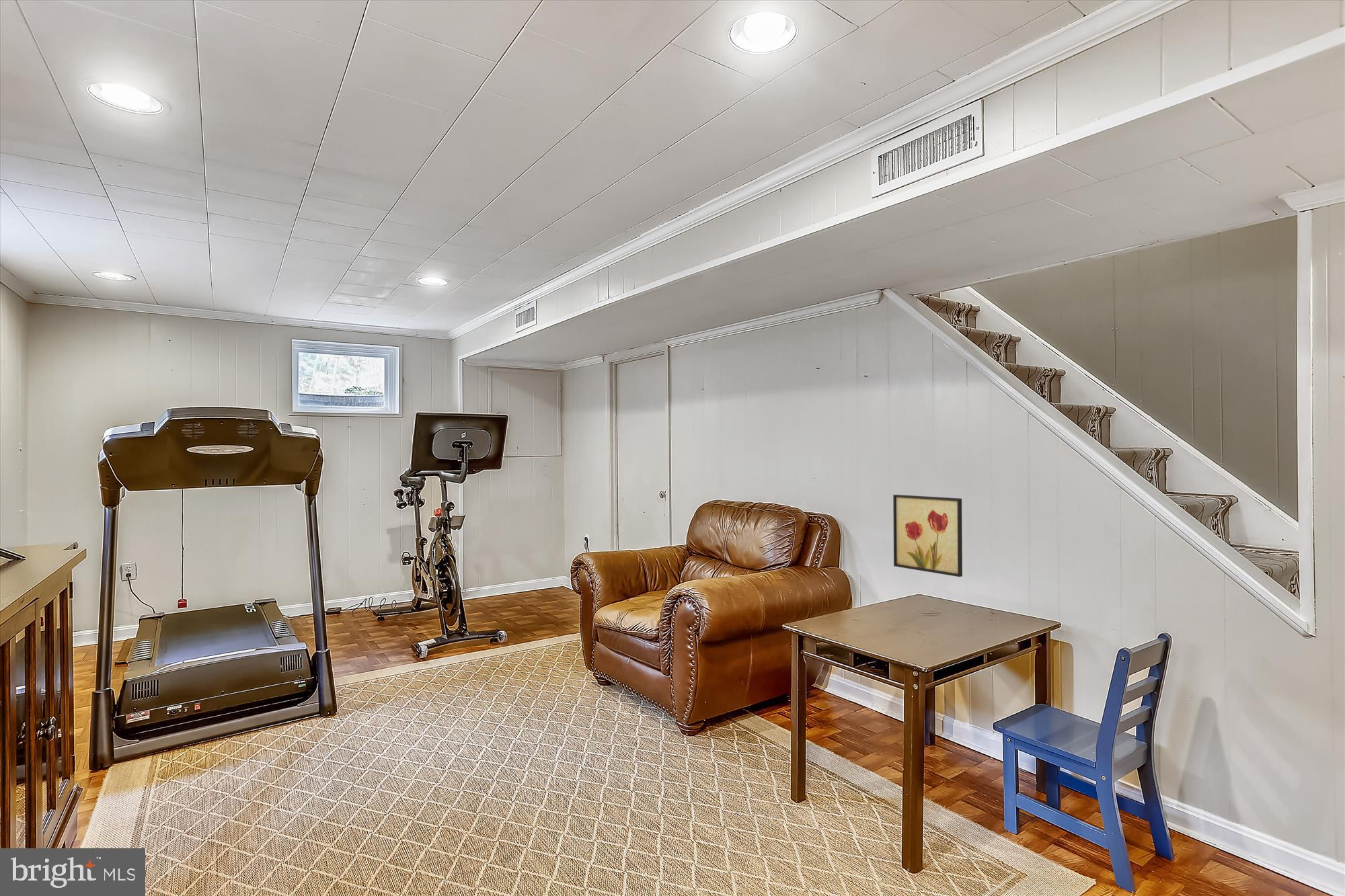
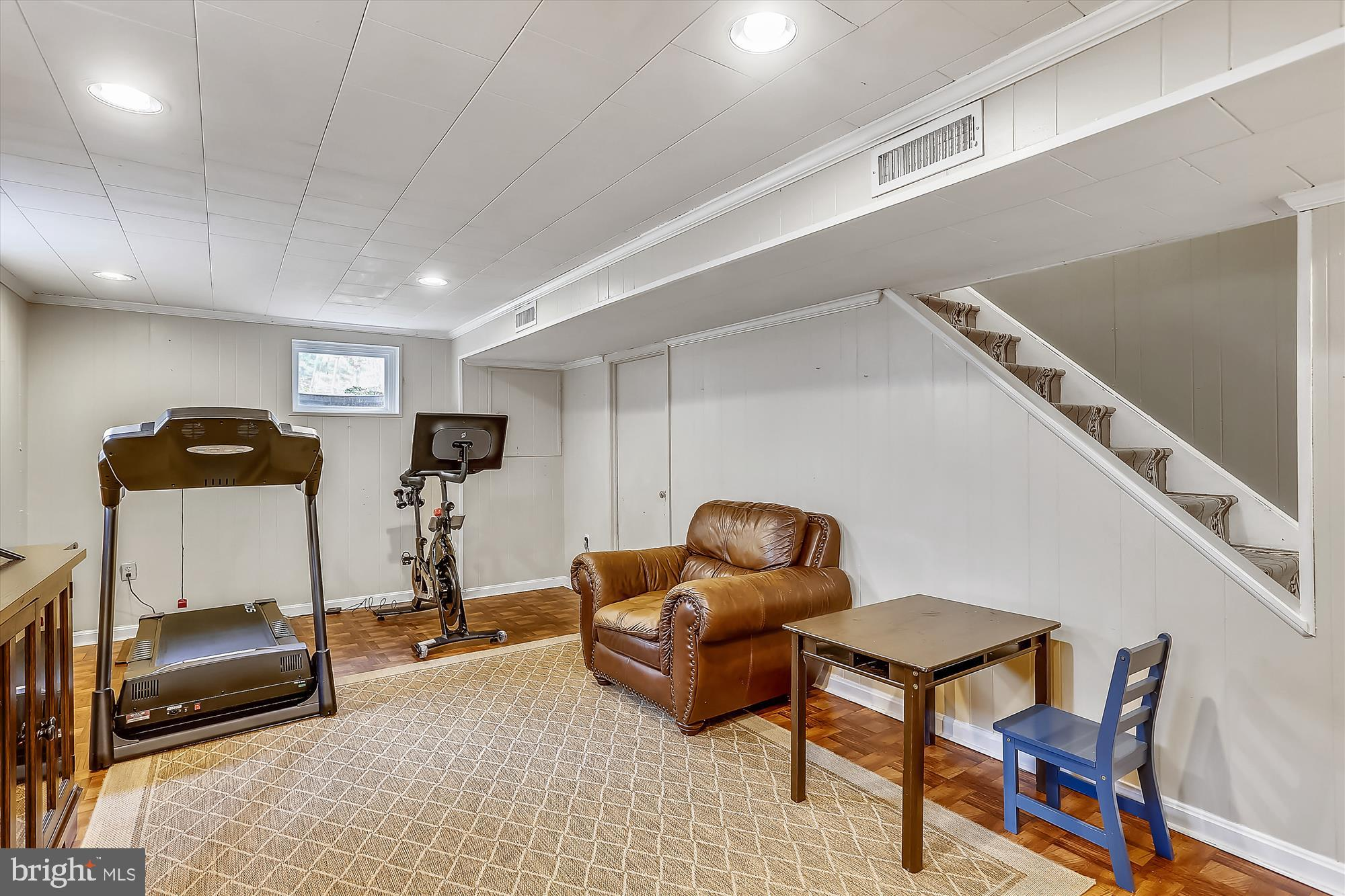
- wall art (927, 533)
